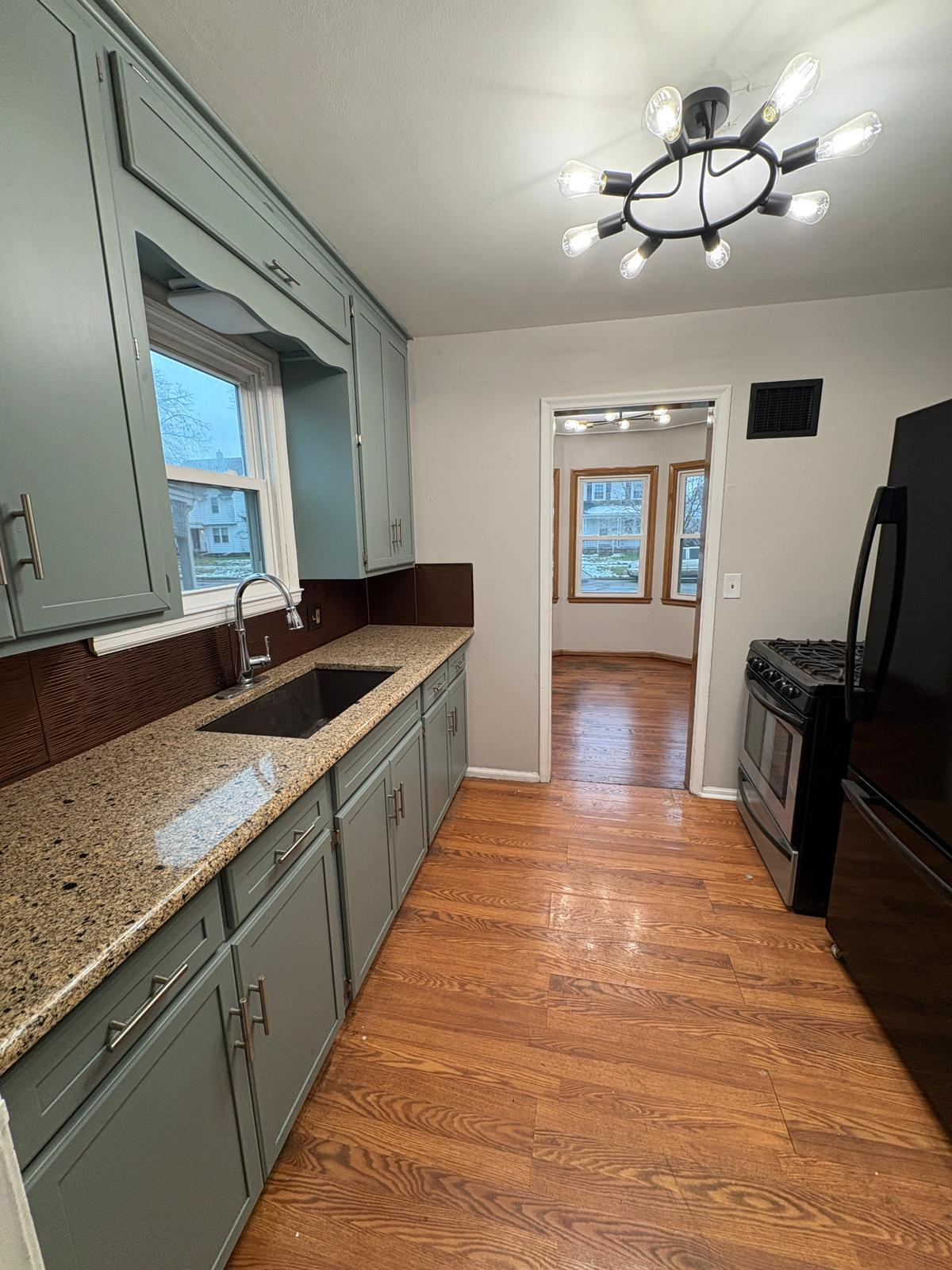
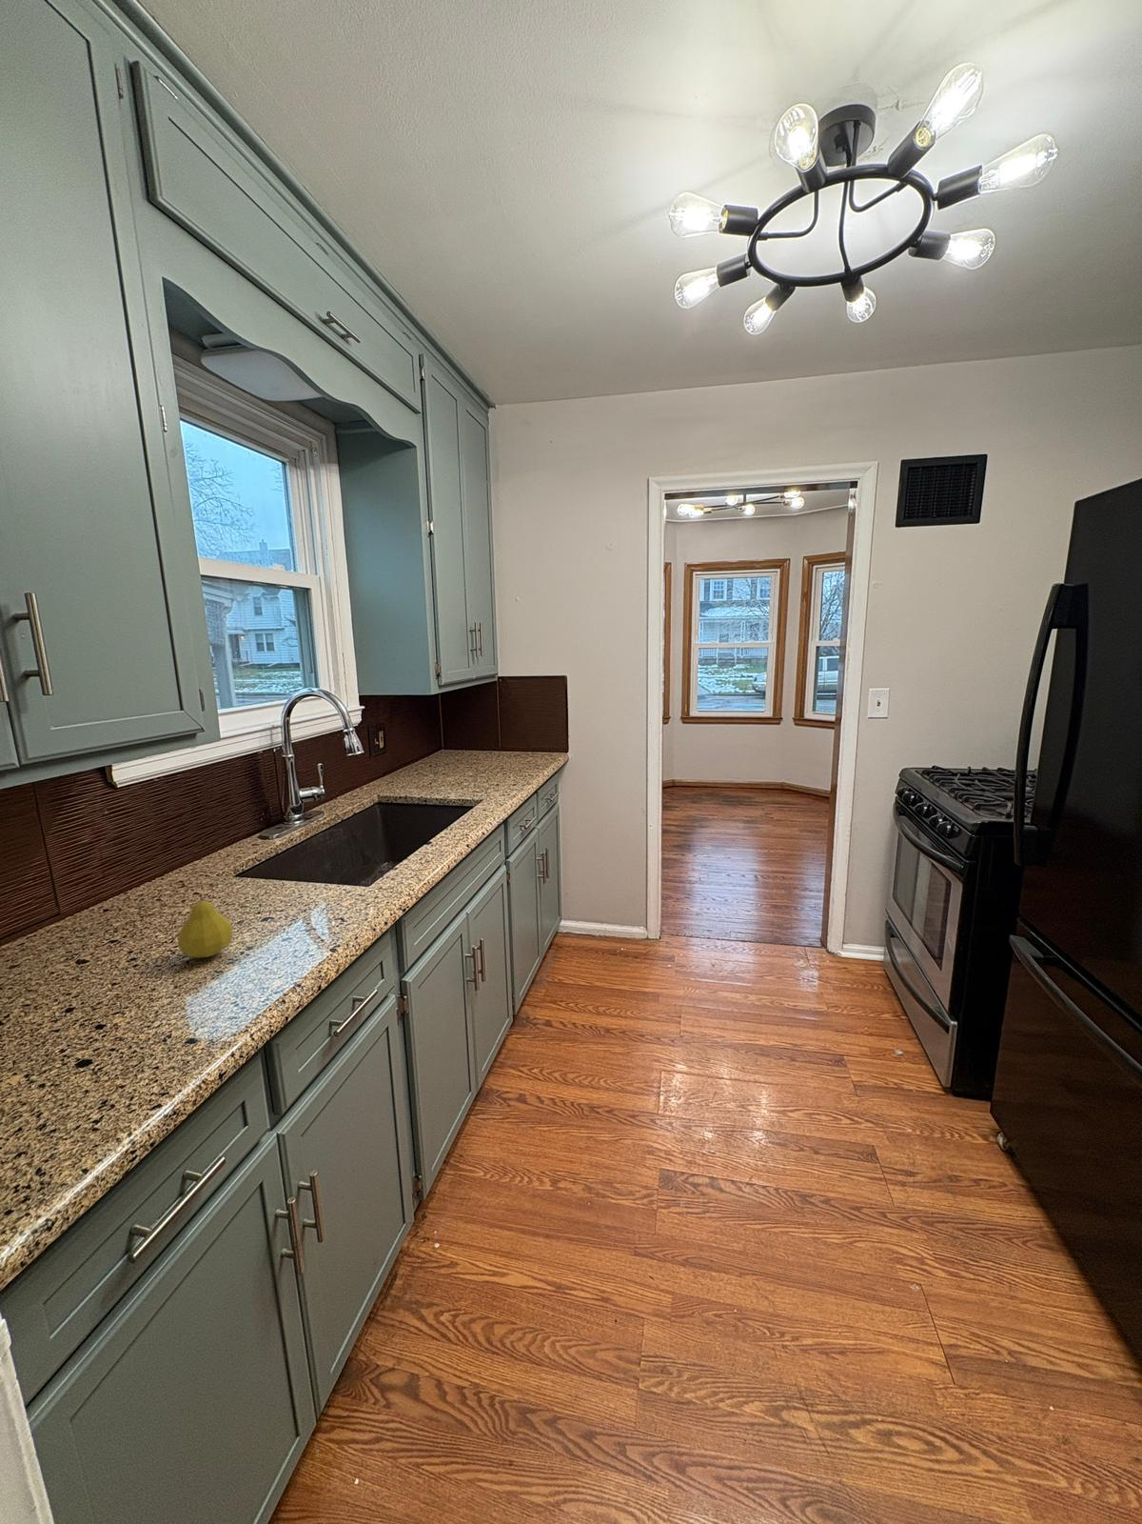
+ fruit (204, 924)
